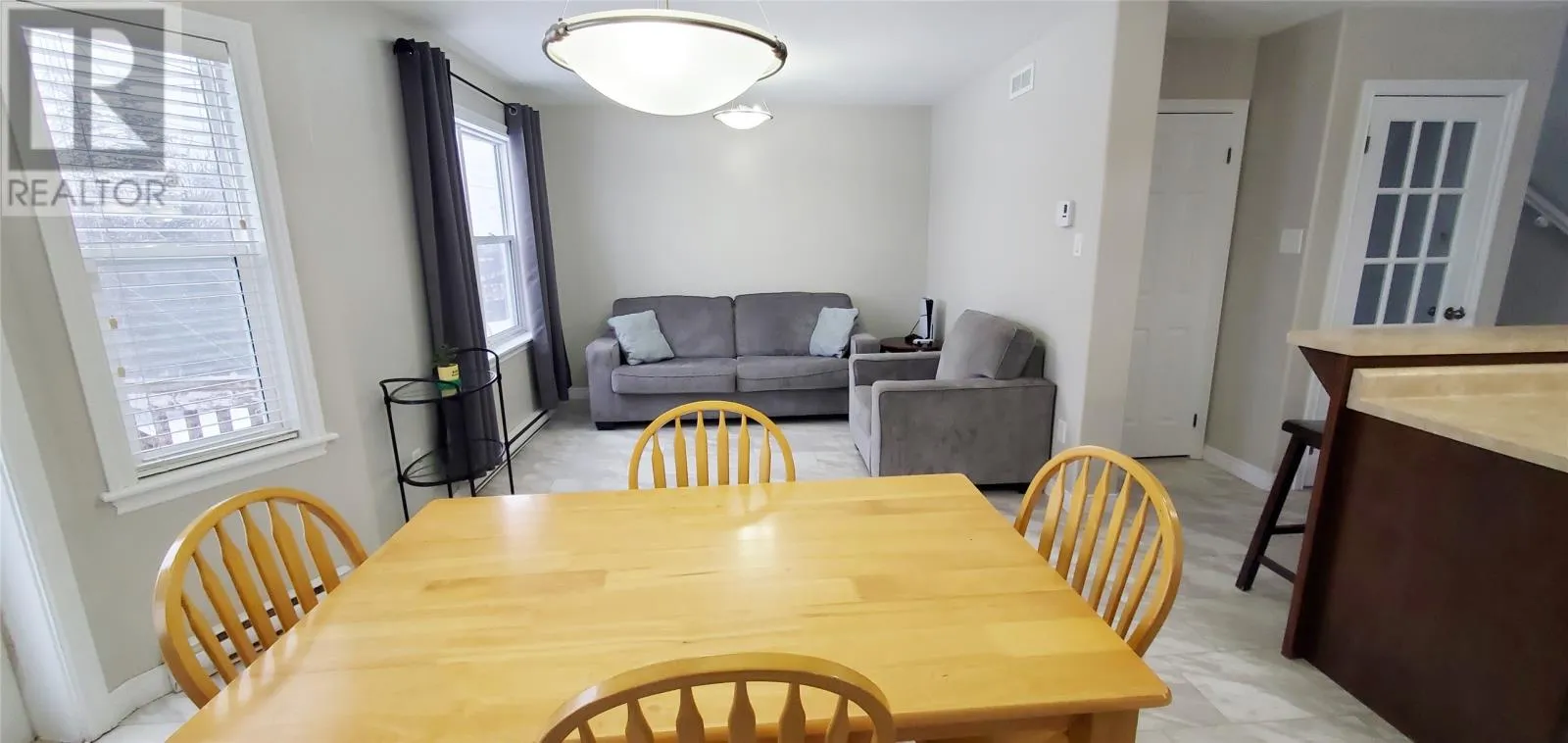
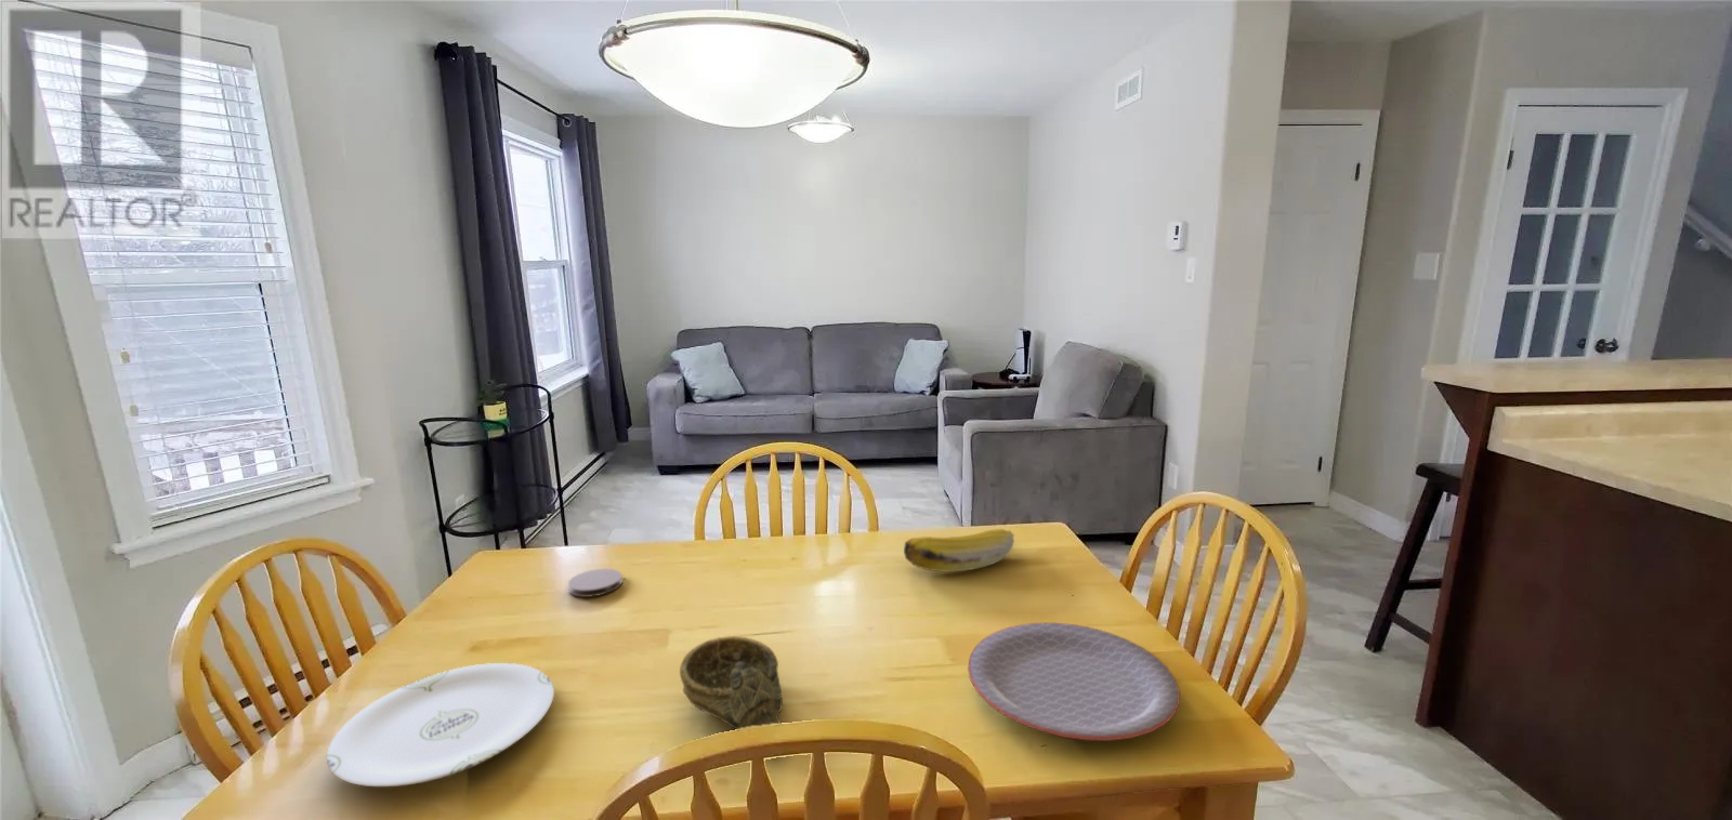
+ coaster (595, 582)
+ banana (960, 543)
+ plate (450, 723)
+ decorative bowl (743, 688)
+ plate (1068, 679)
